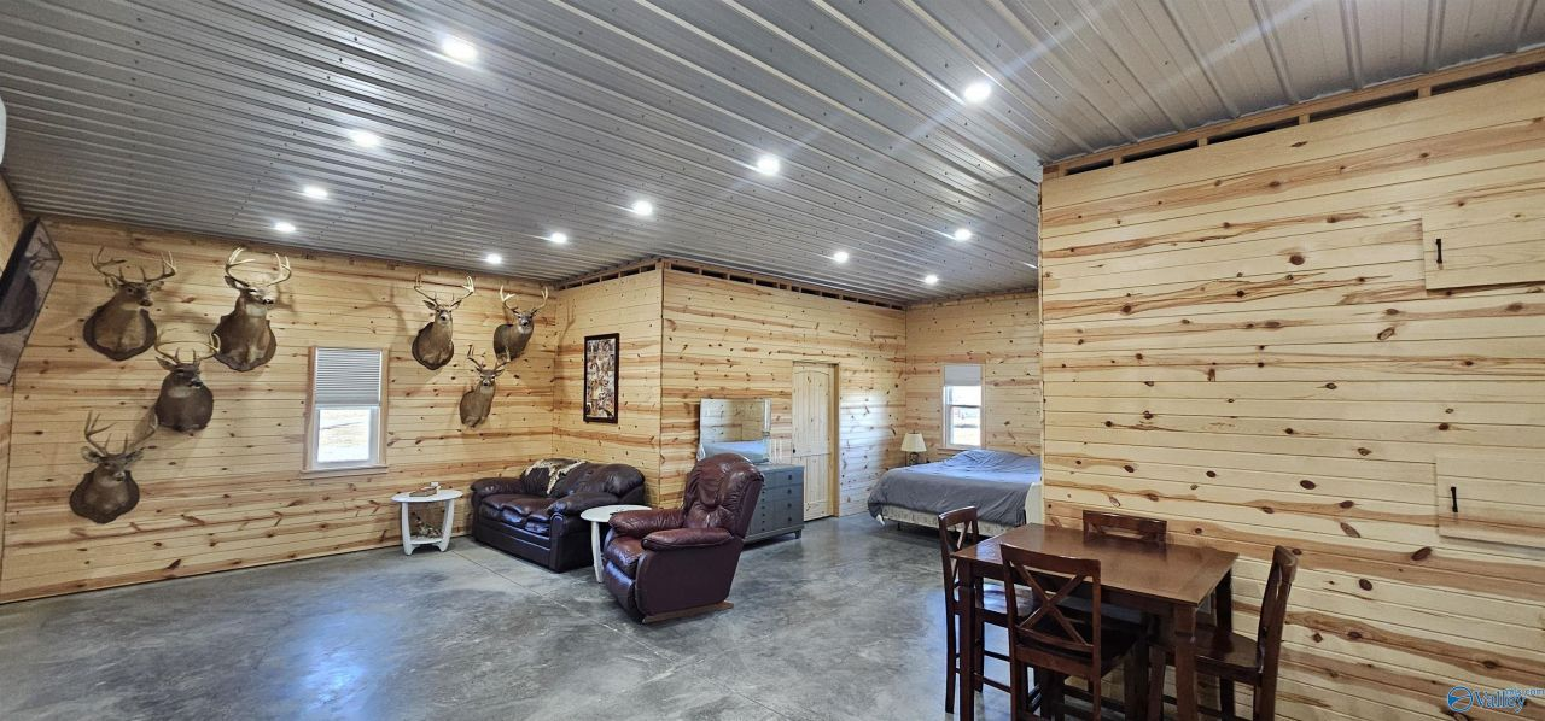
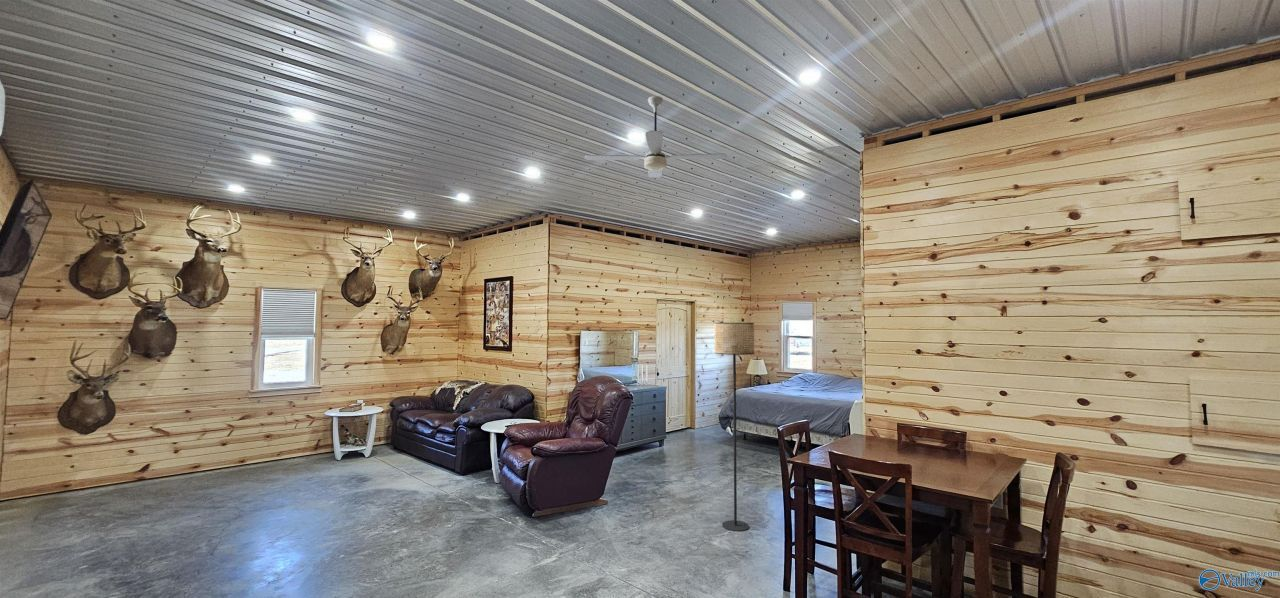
+ ceiling fan (655, 133)
+ floor lamp (734, 423)
